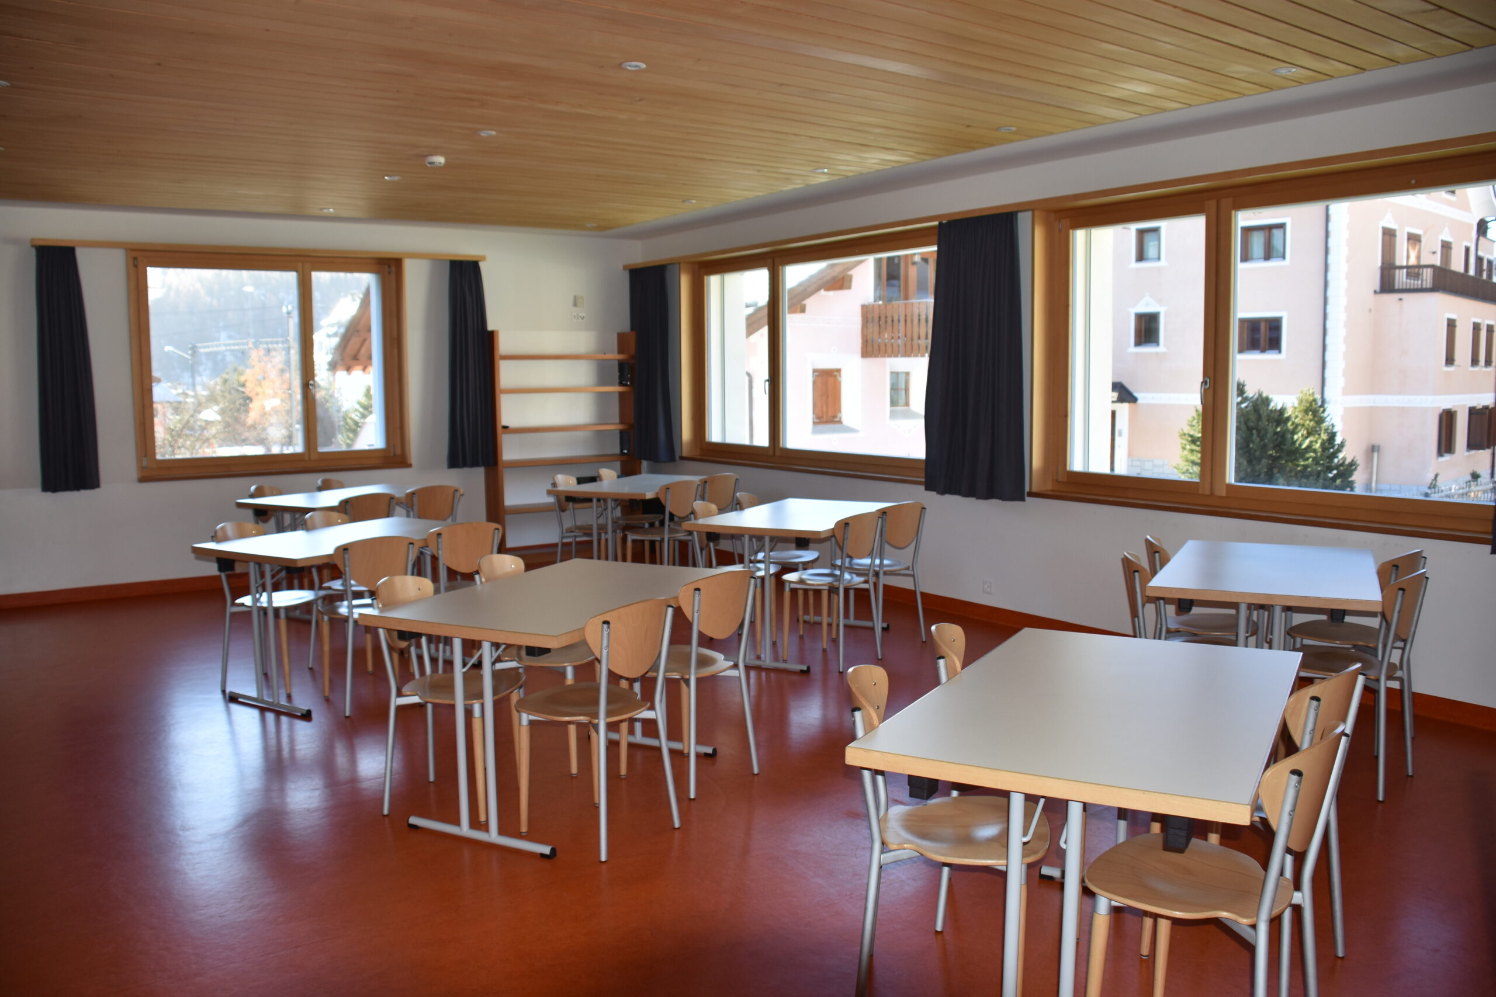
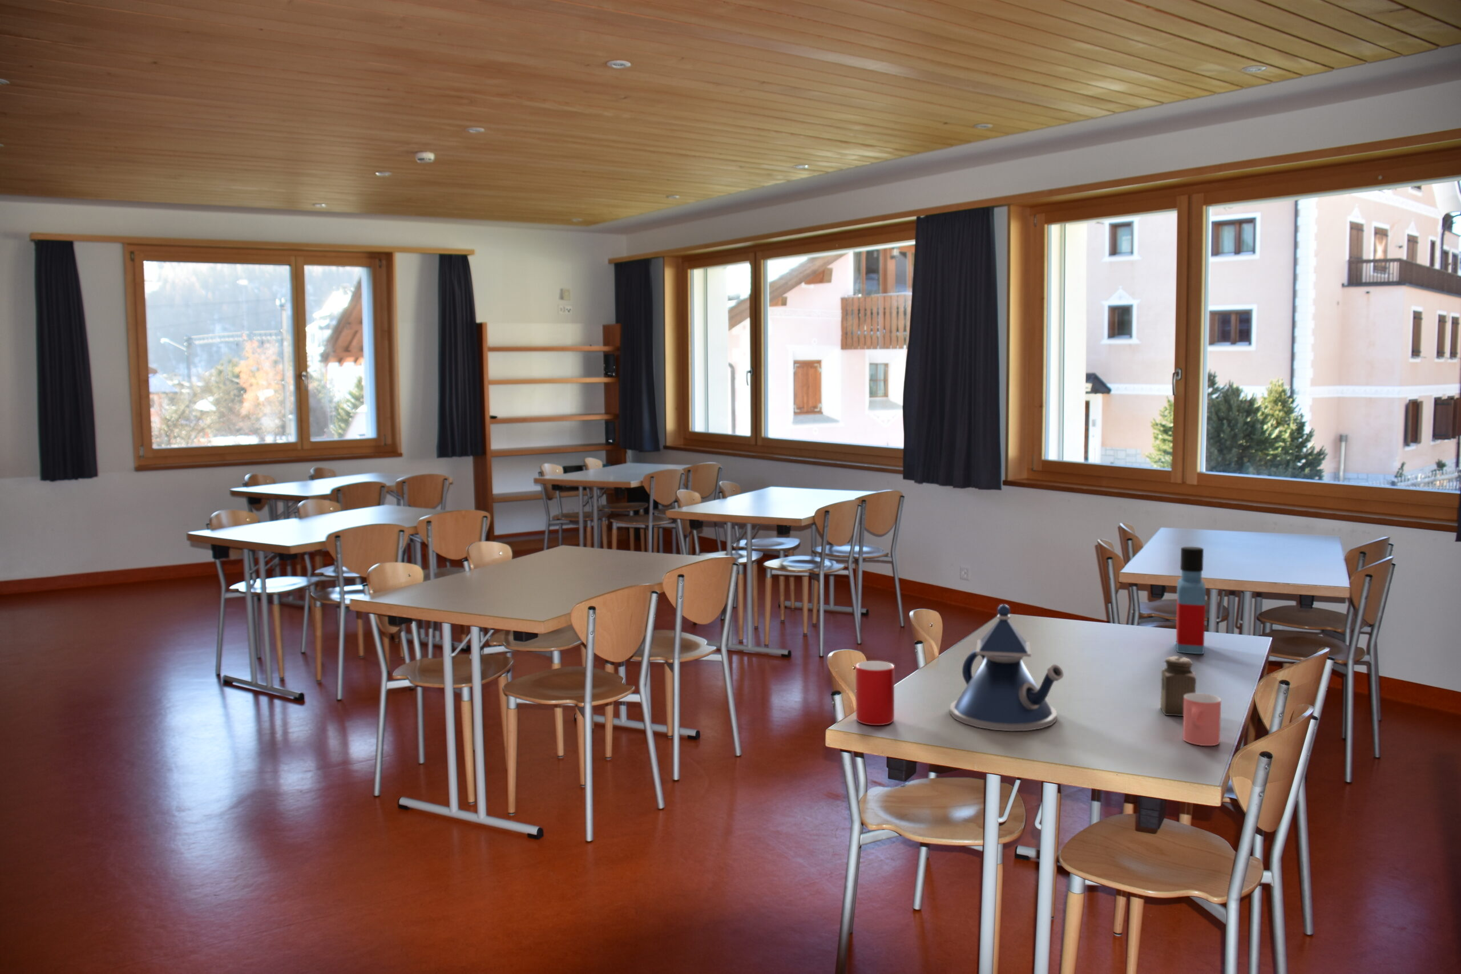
+ salt shaker (1178, 685)
+ cup (1200, 721)
+ teapot (1003, 661)
+ bottle (1190, 598)
+ cup (876, 690)
